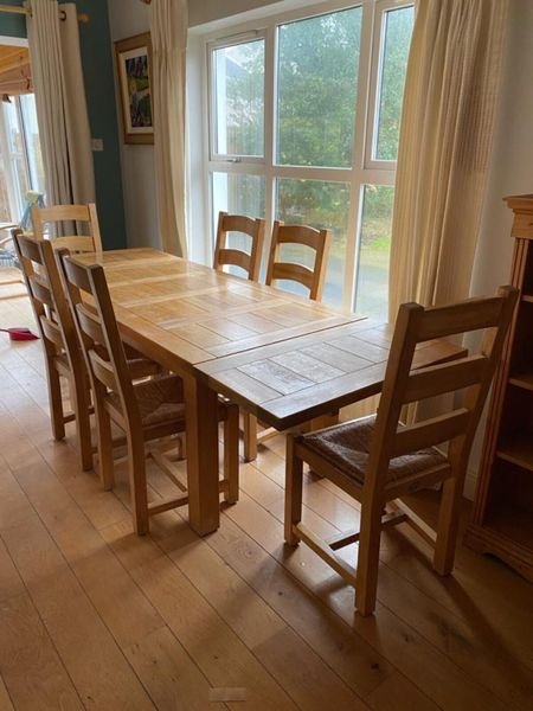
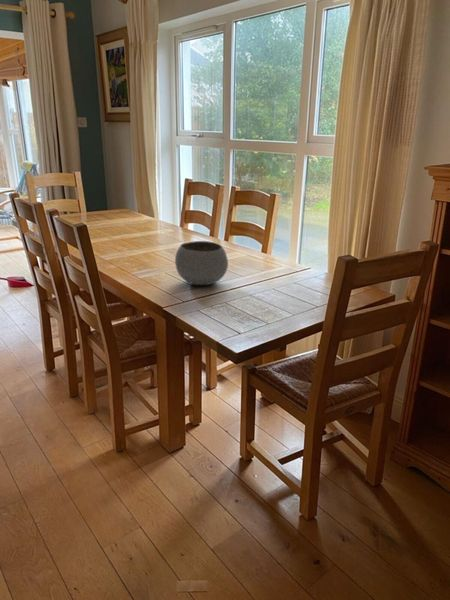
+ bowl (201, 264)
